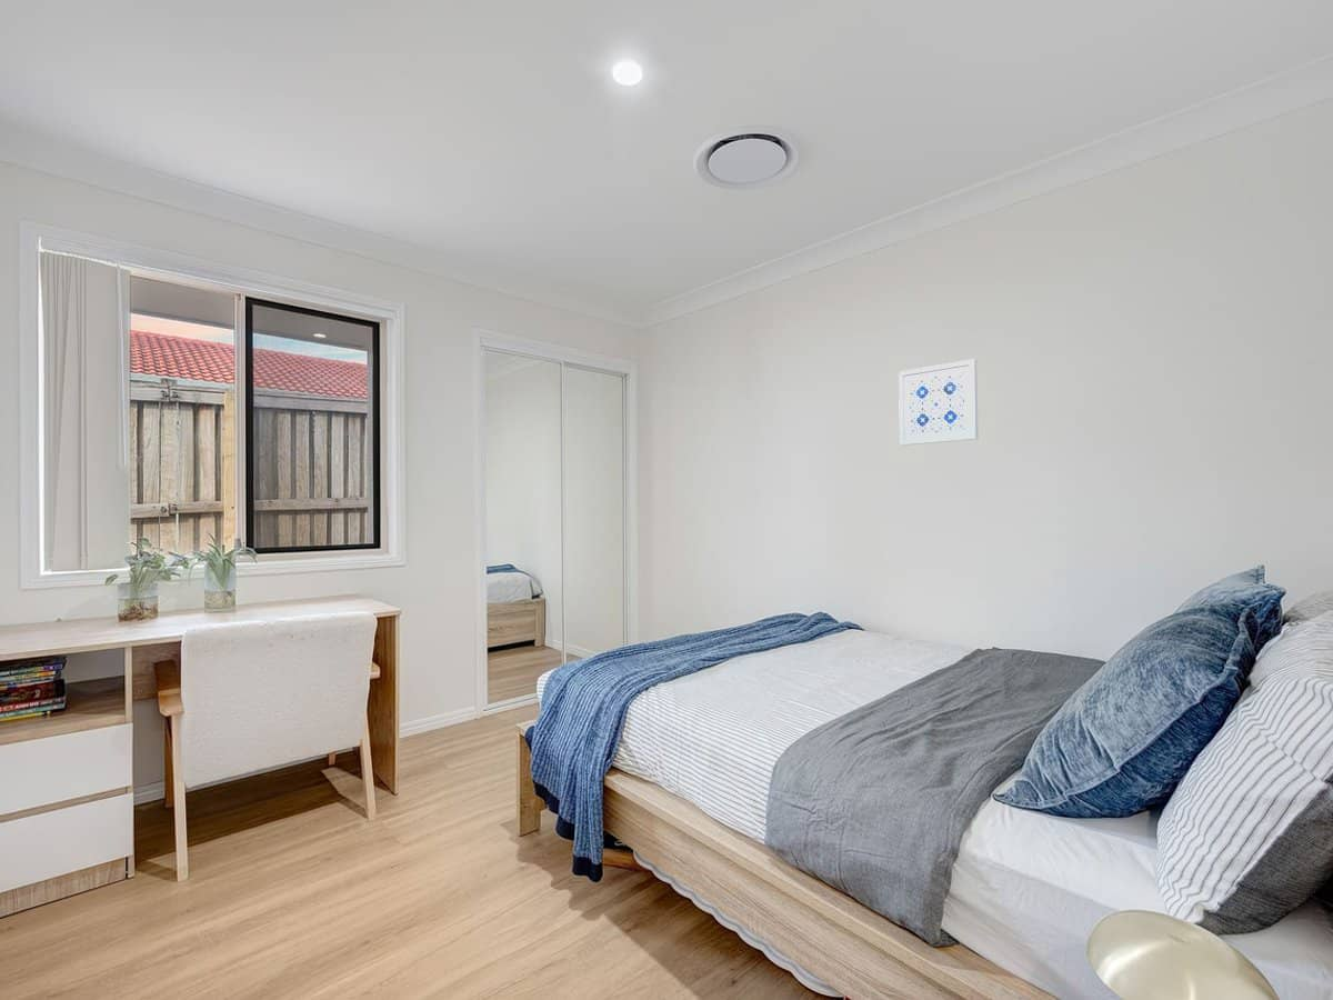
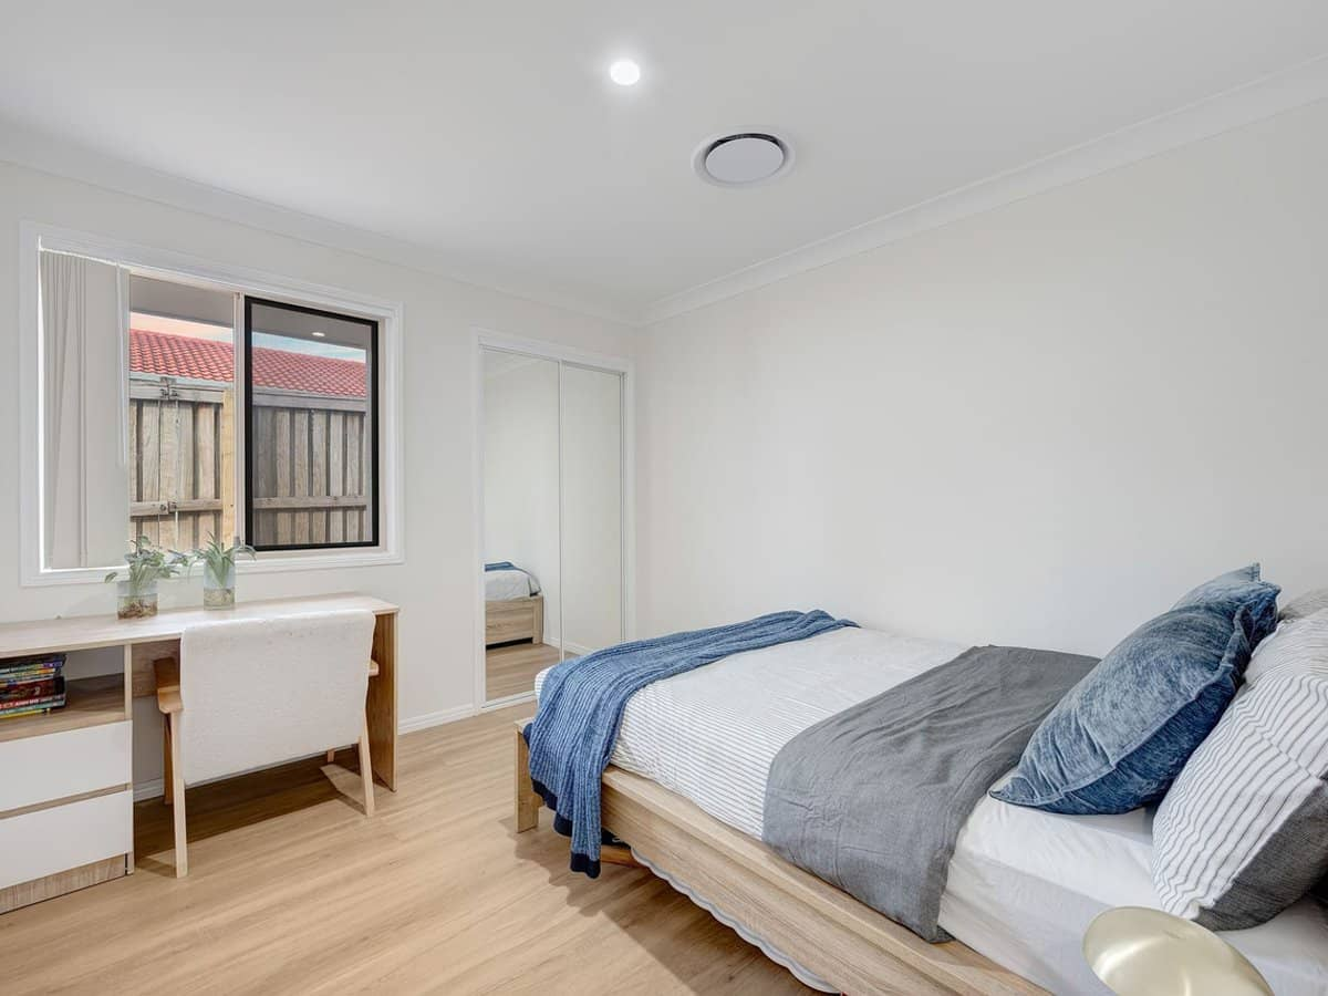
- wall art (936, 403)
